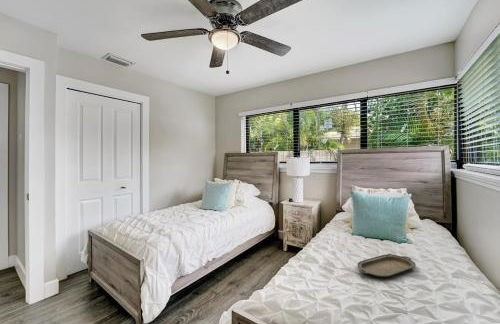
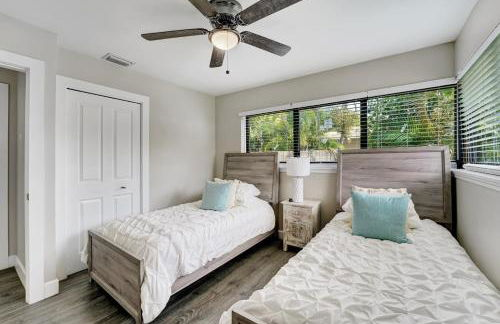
- serving tray (386, 266)
